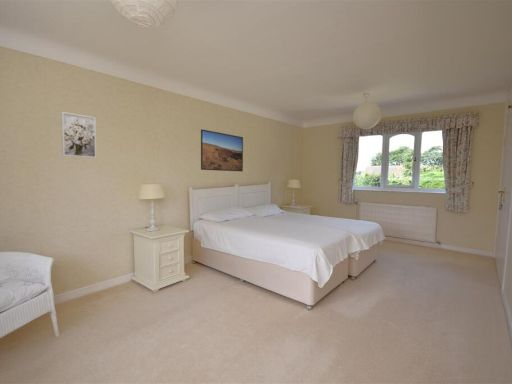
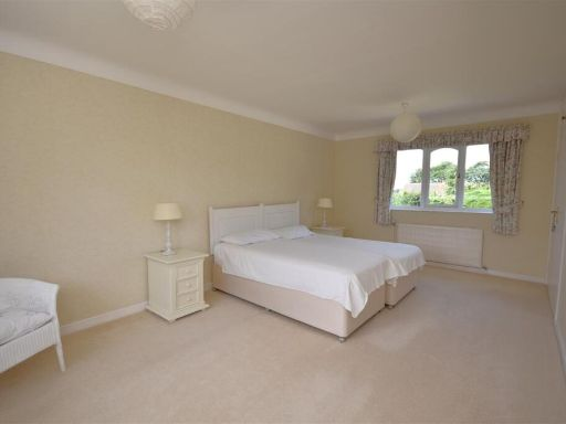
- wall art (79, 135)
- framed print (223, 152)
